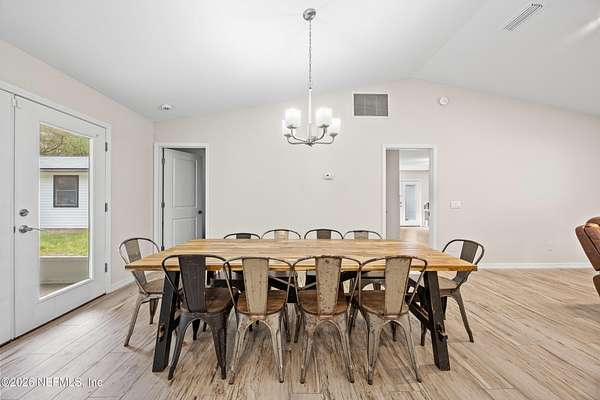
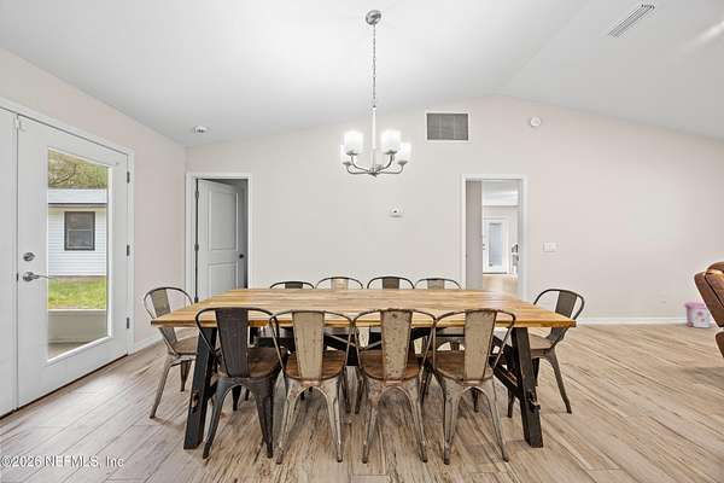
+ trash can (697, 314)
